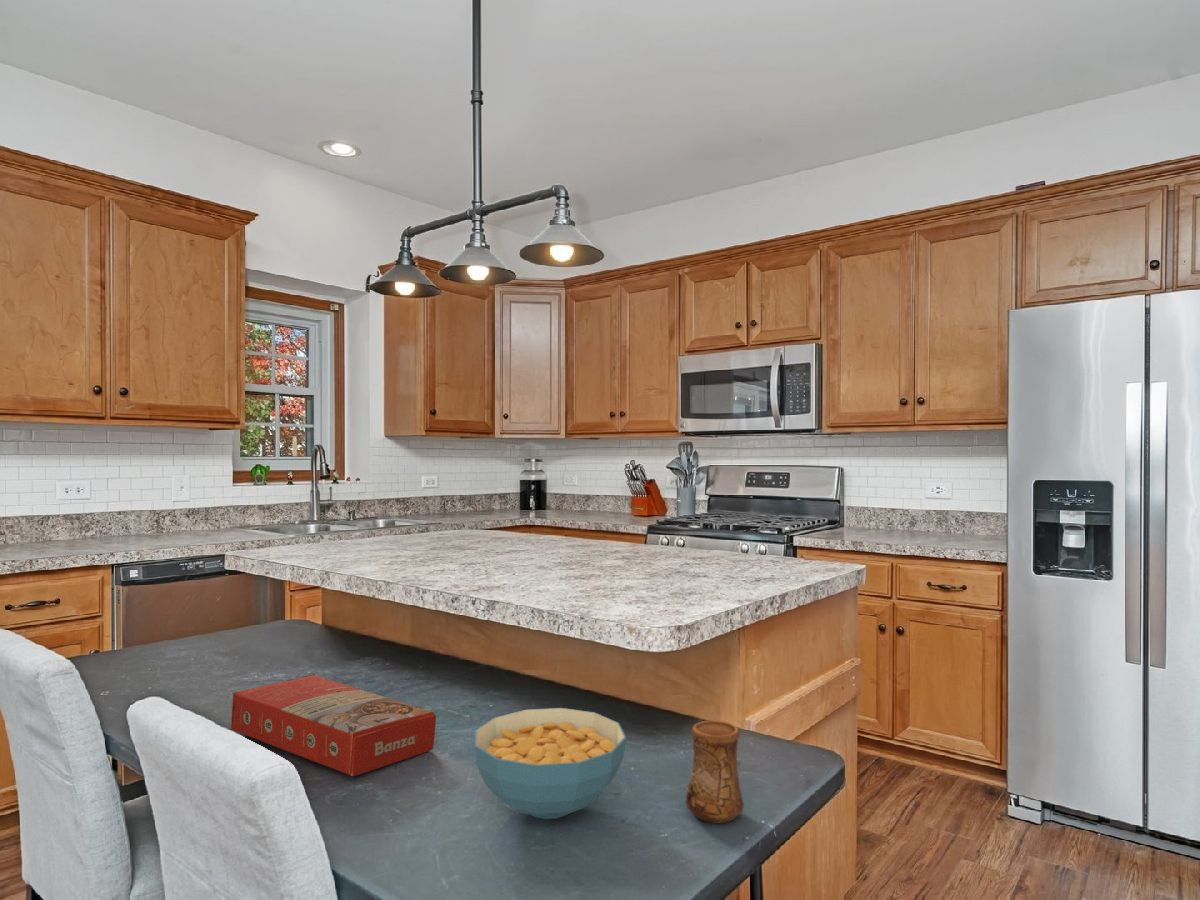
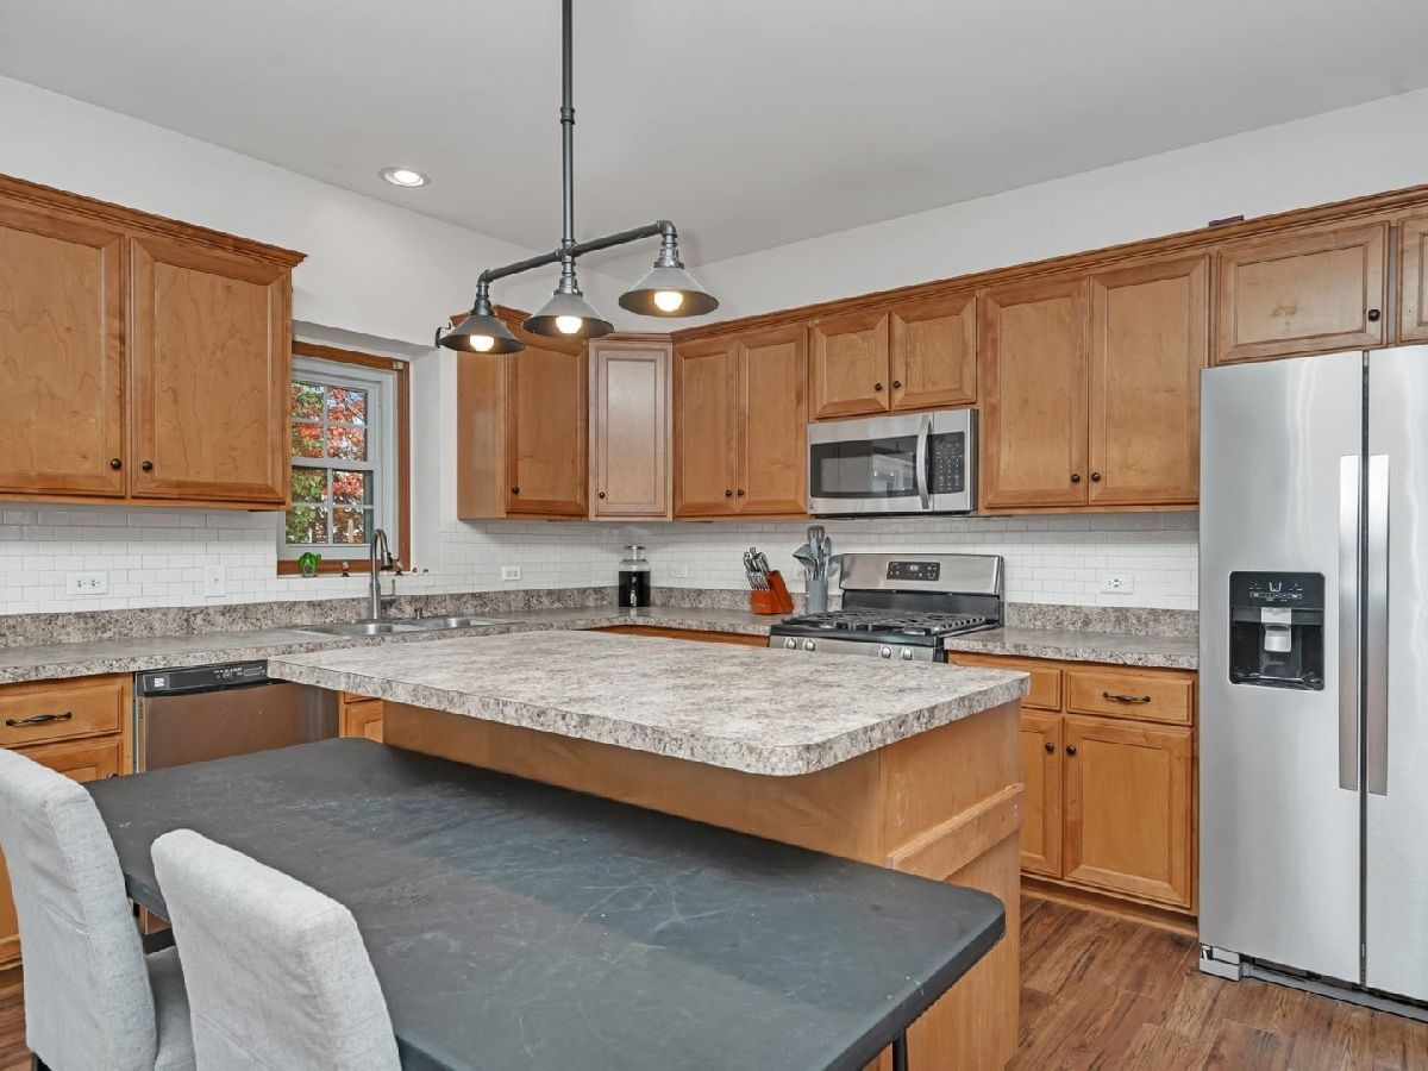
- cup (714, 770)
- cereal bowl (549, 770)
- macaroni box (330, 719)
